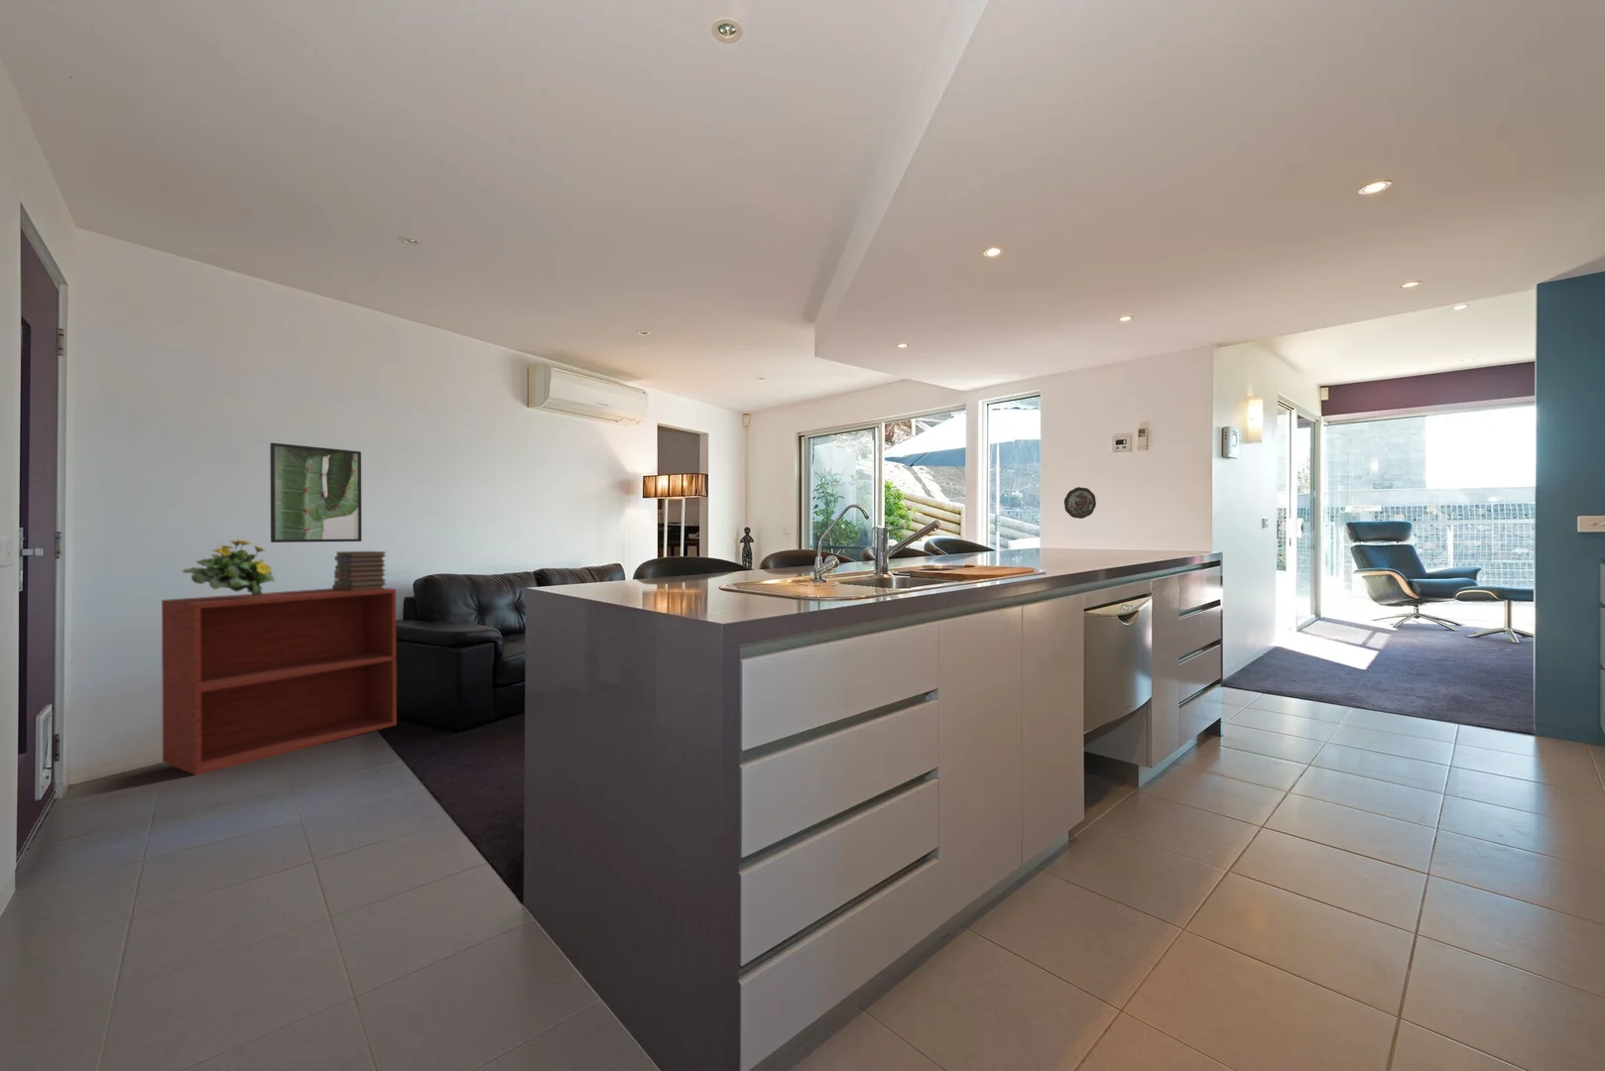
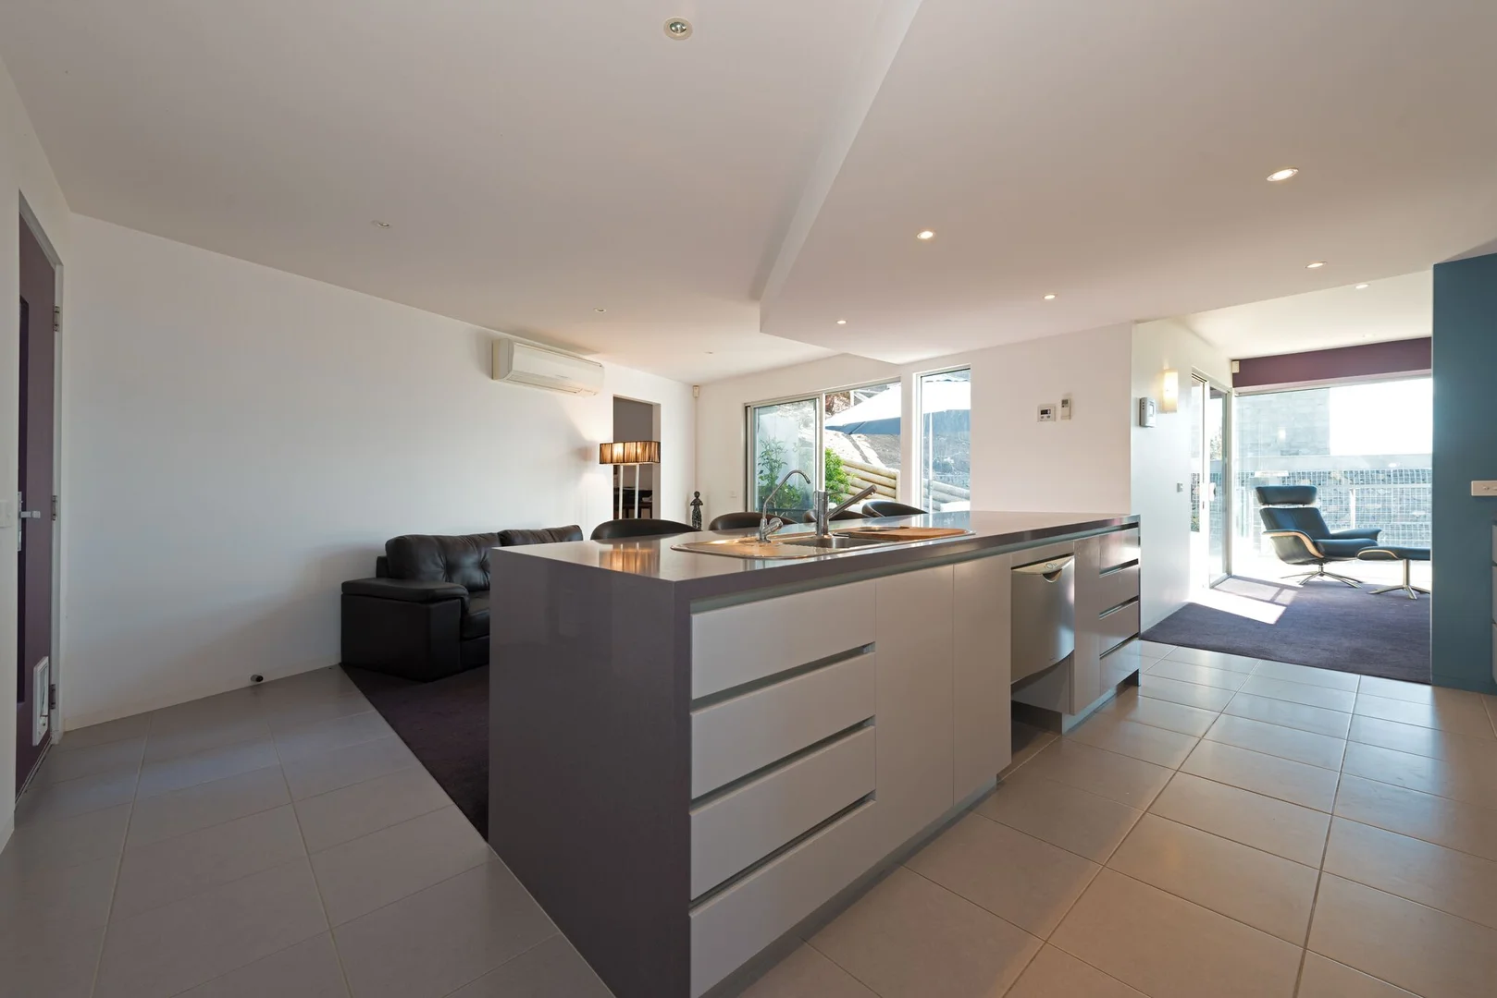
- tv stand (289, 667)
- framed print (318, 494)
- book stack (360, 569)
- flowering plant (231, 568)
- decorative plate (1080, 503)
